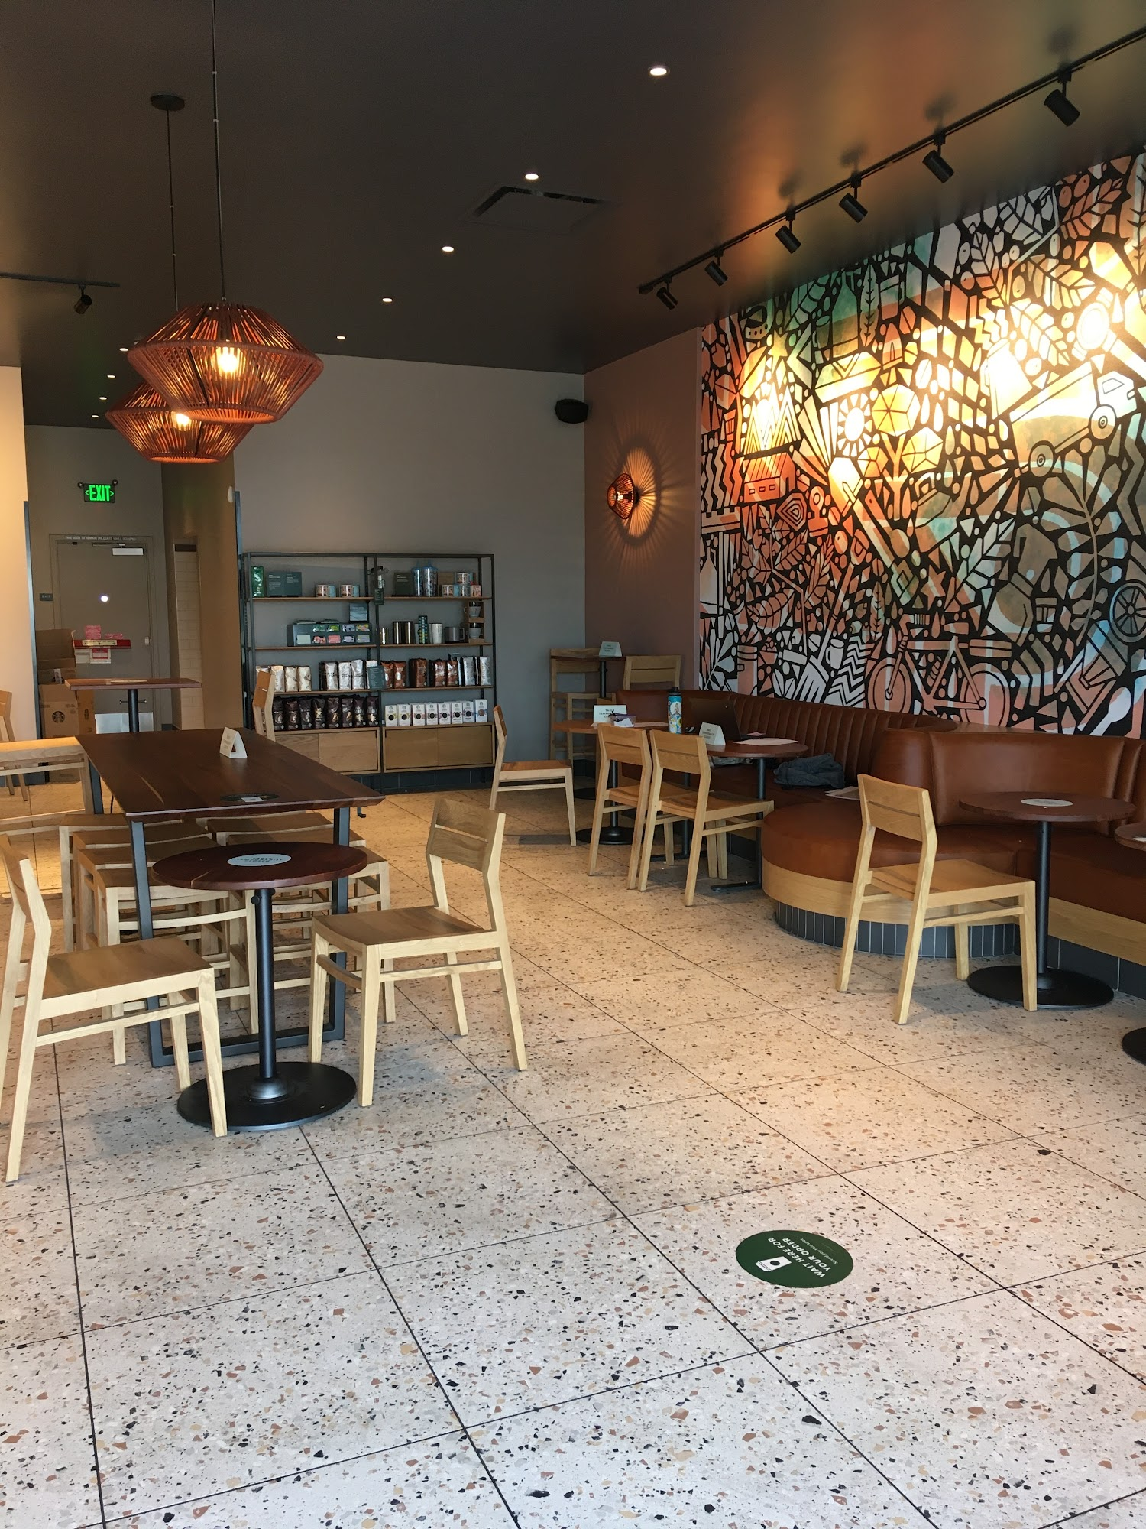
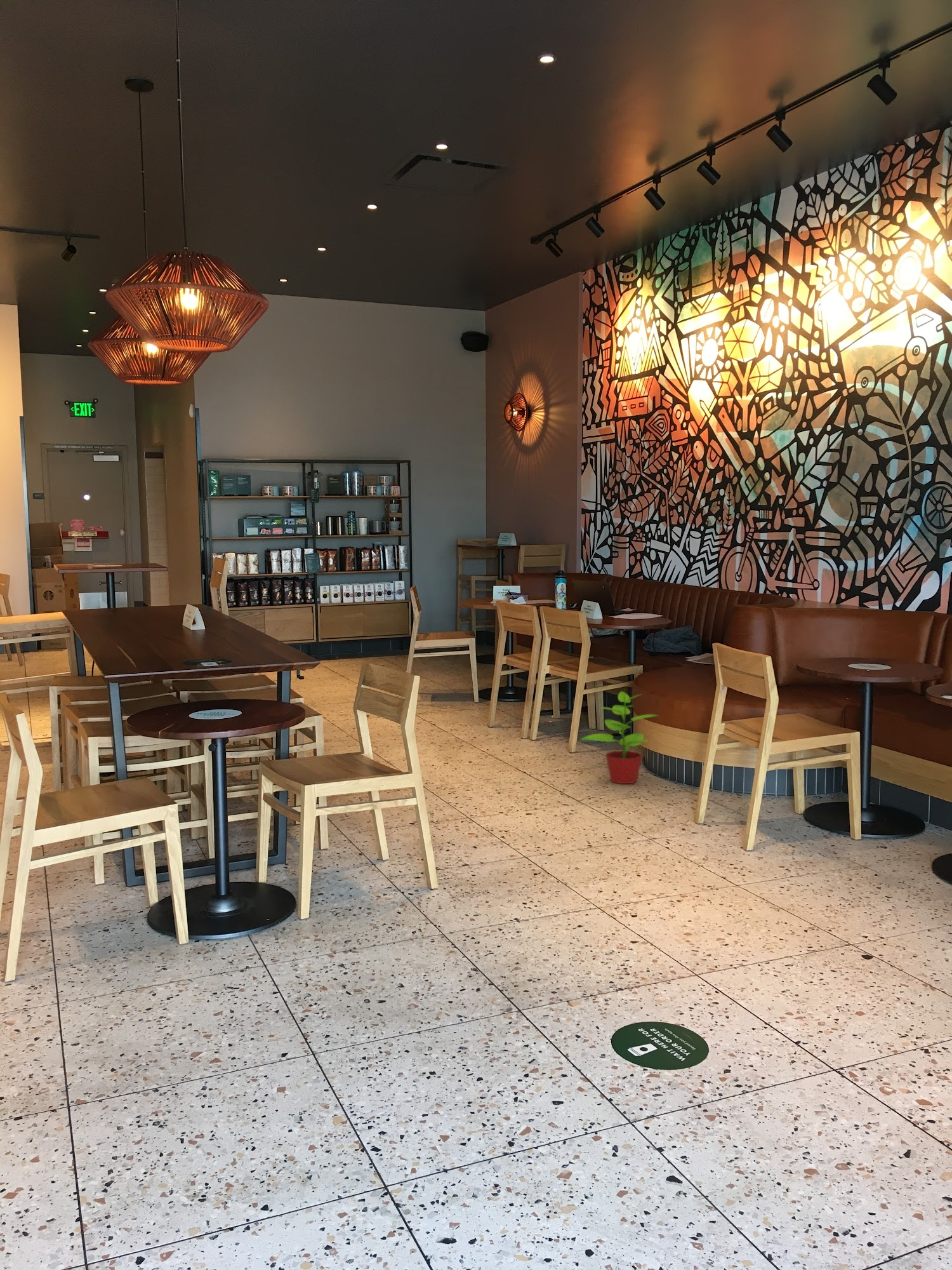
+ potted plant (626, 736)
